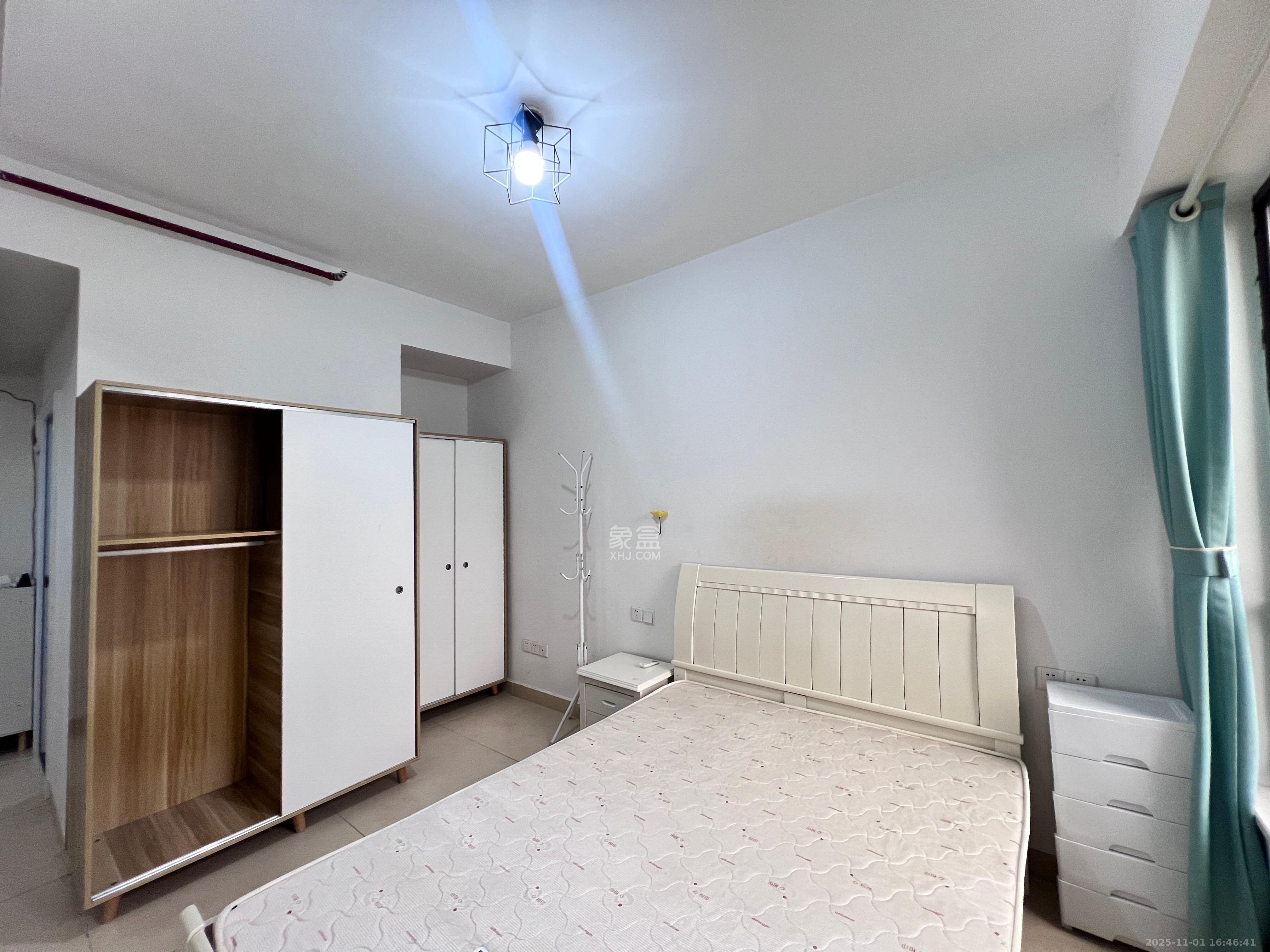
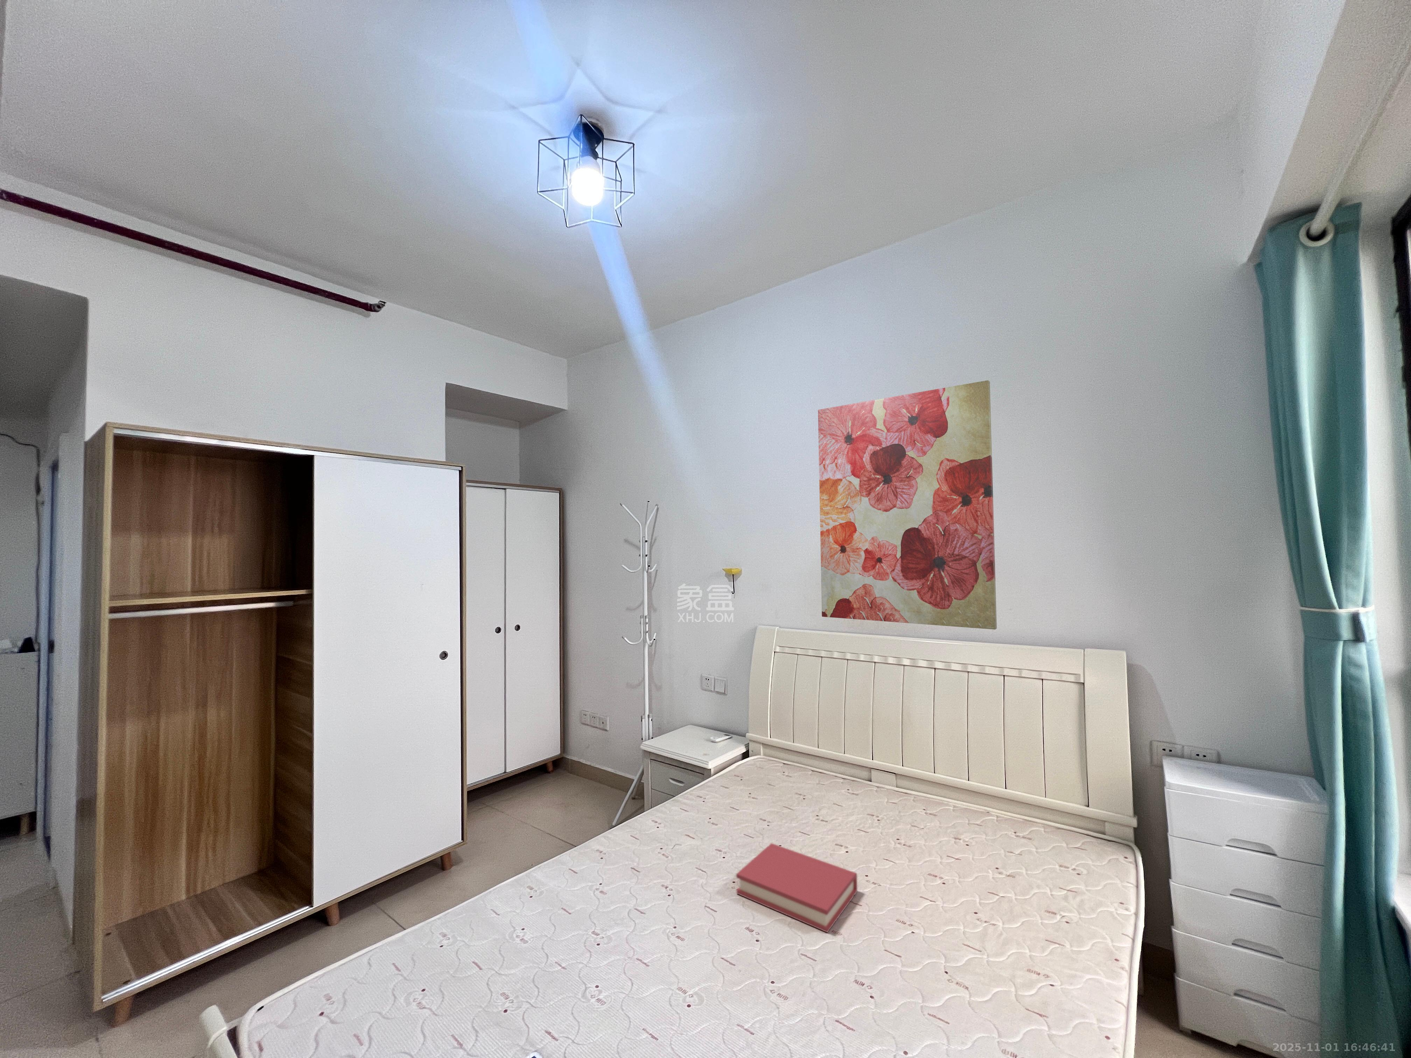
+ hardback book (797, 882)
+ wall art (899, 509)
